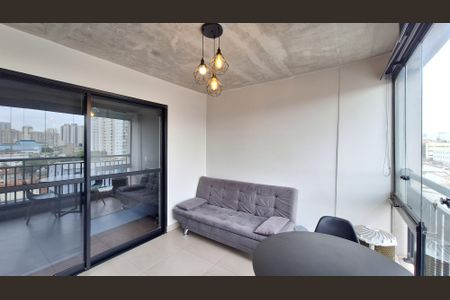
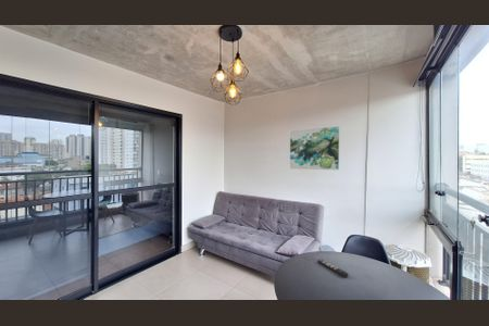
+ remote control (331, 267)
+ wall art (313, 149)
